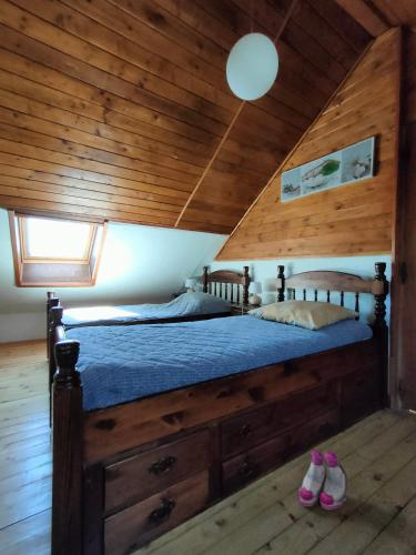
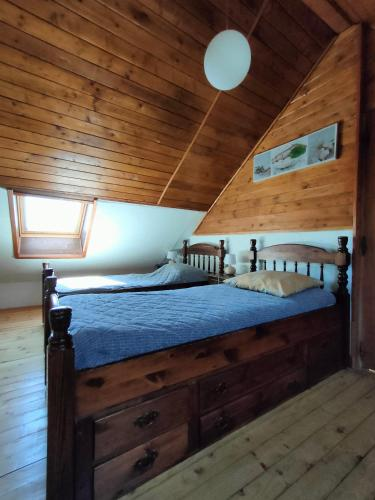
- boots (322, 474)
